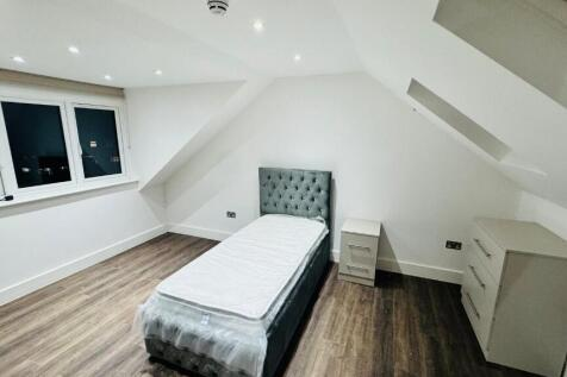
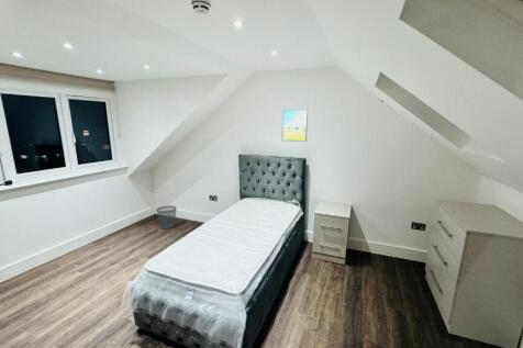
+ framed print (294, 125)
+ wastebasket (166, 217)
